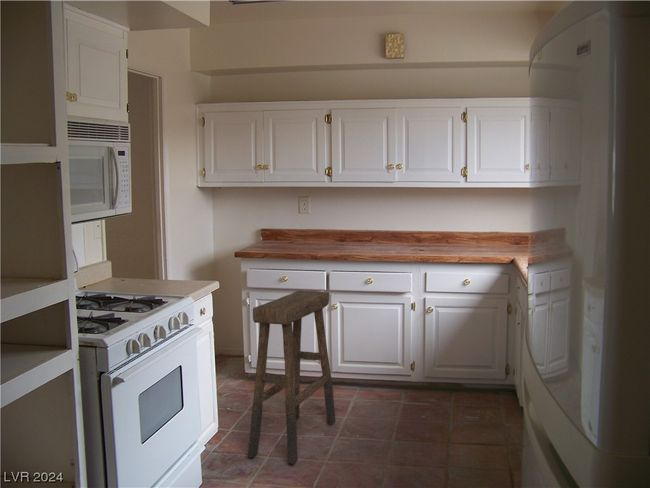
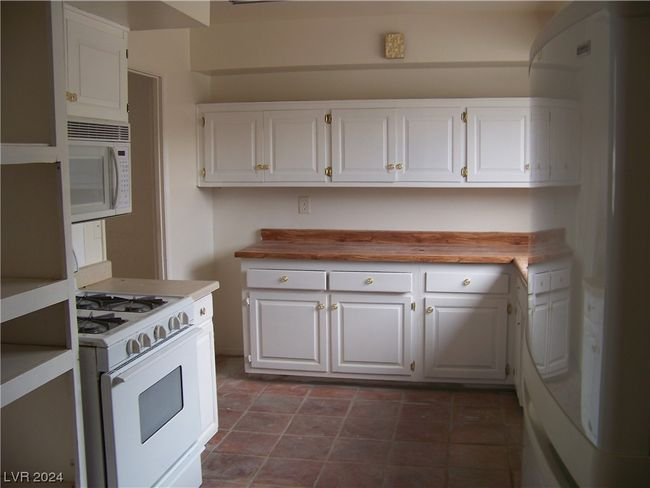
- stool (293, 369)
